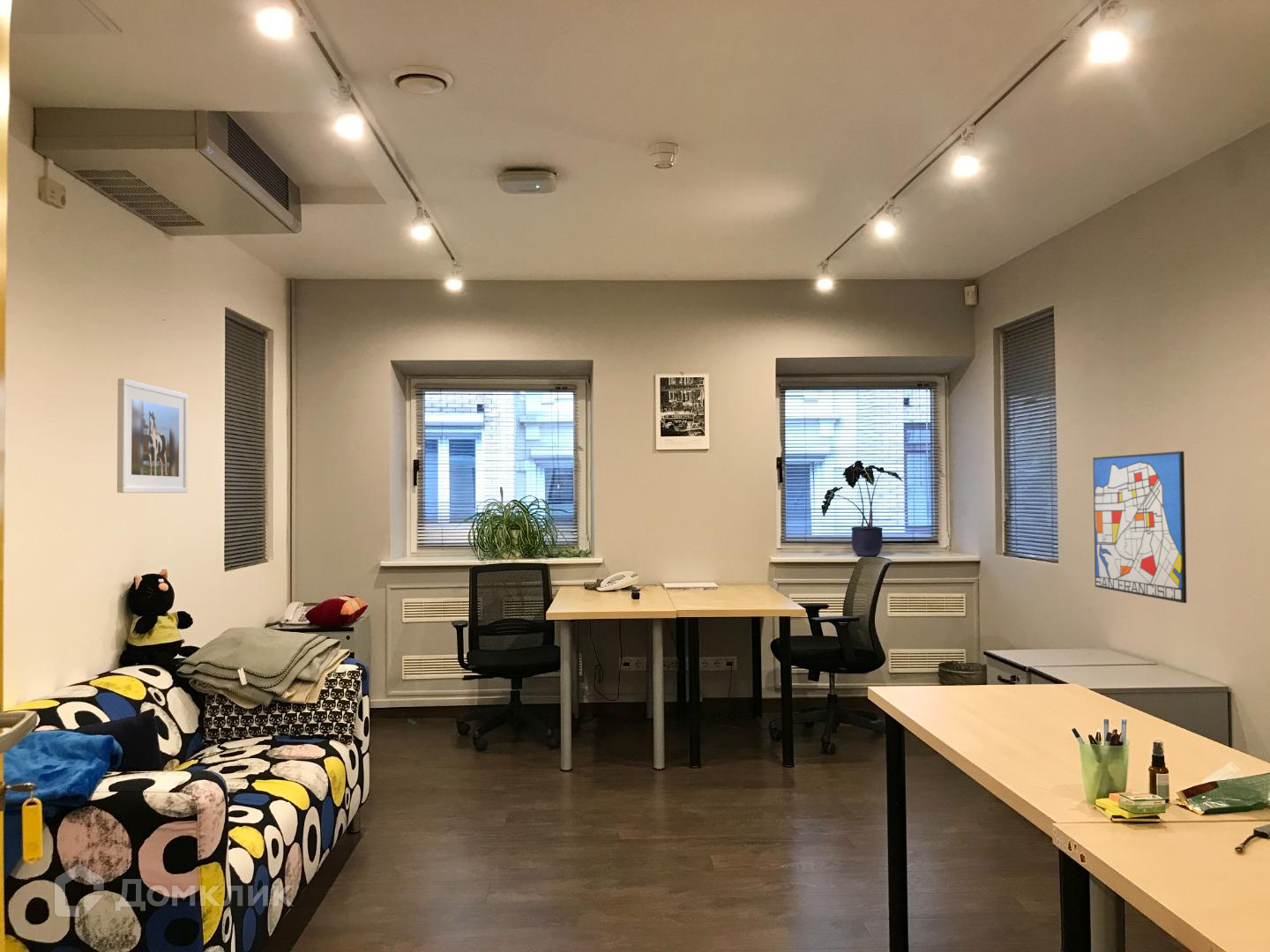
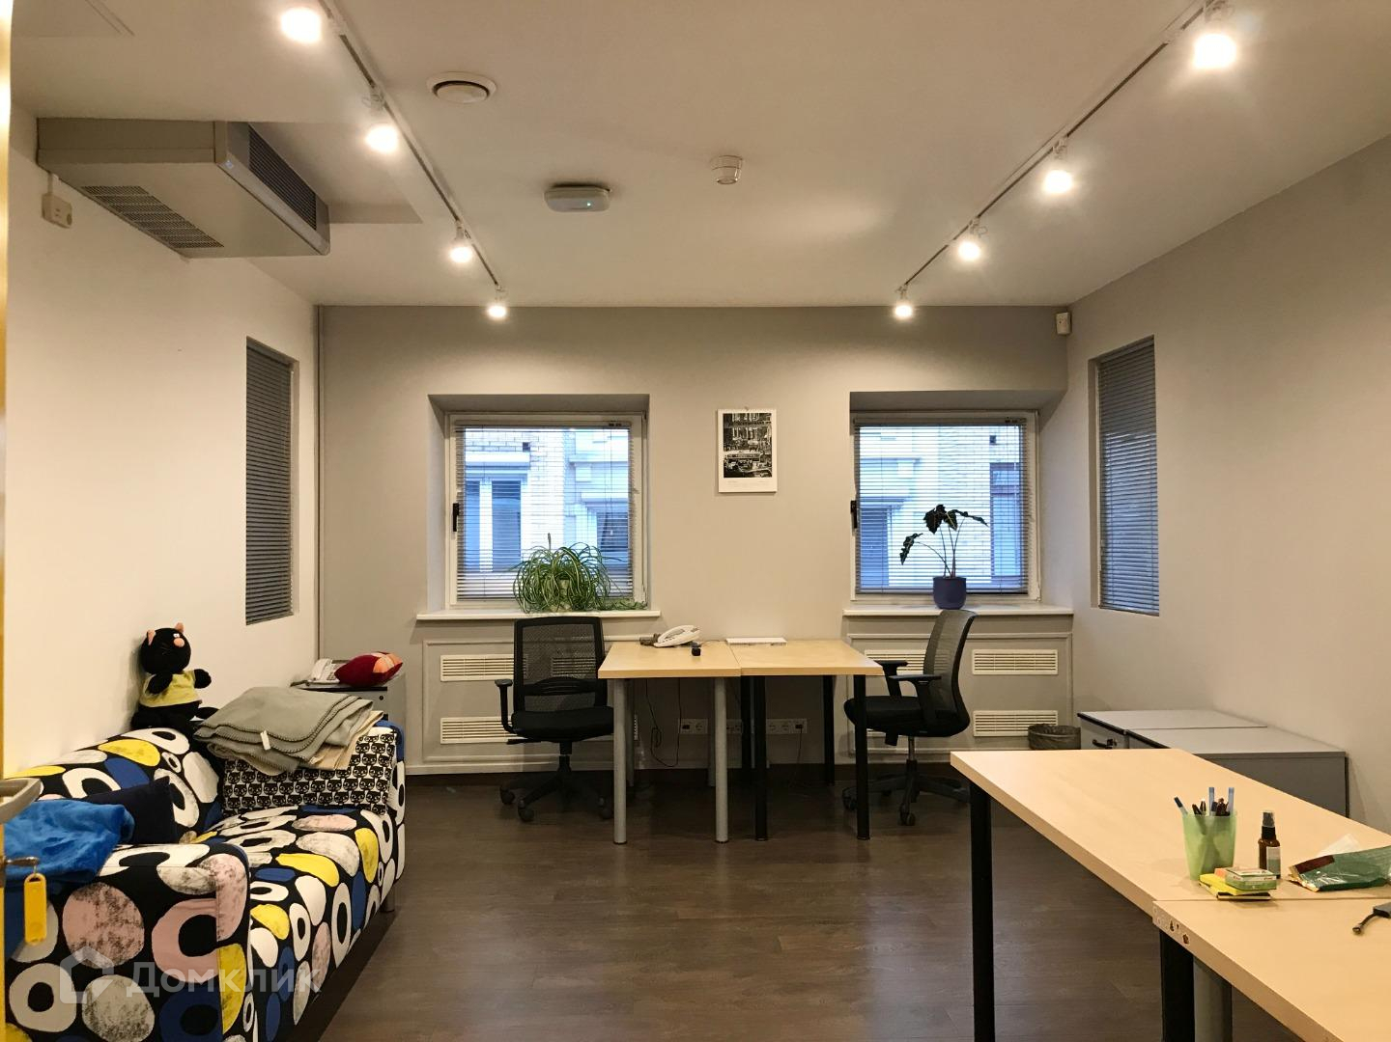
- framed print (155, 439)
- wall art (1135, 524)
